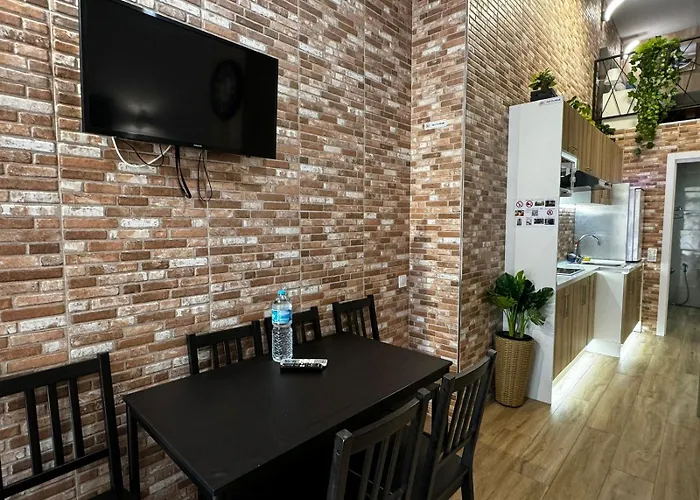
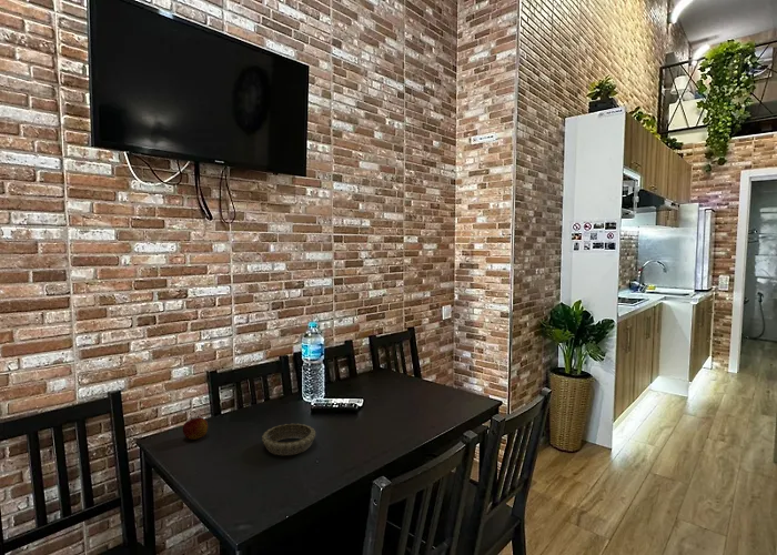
+ apple (195, 427)
+ decorative bowl (289, 437)
